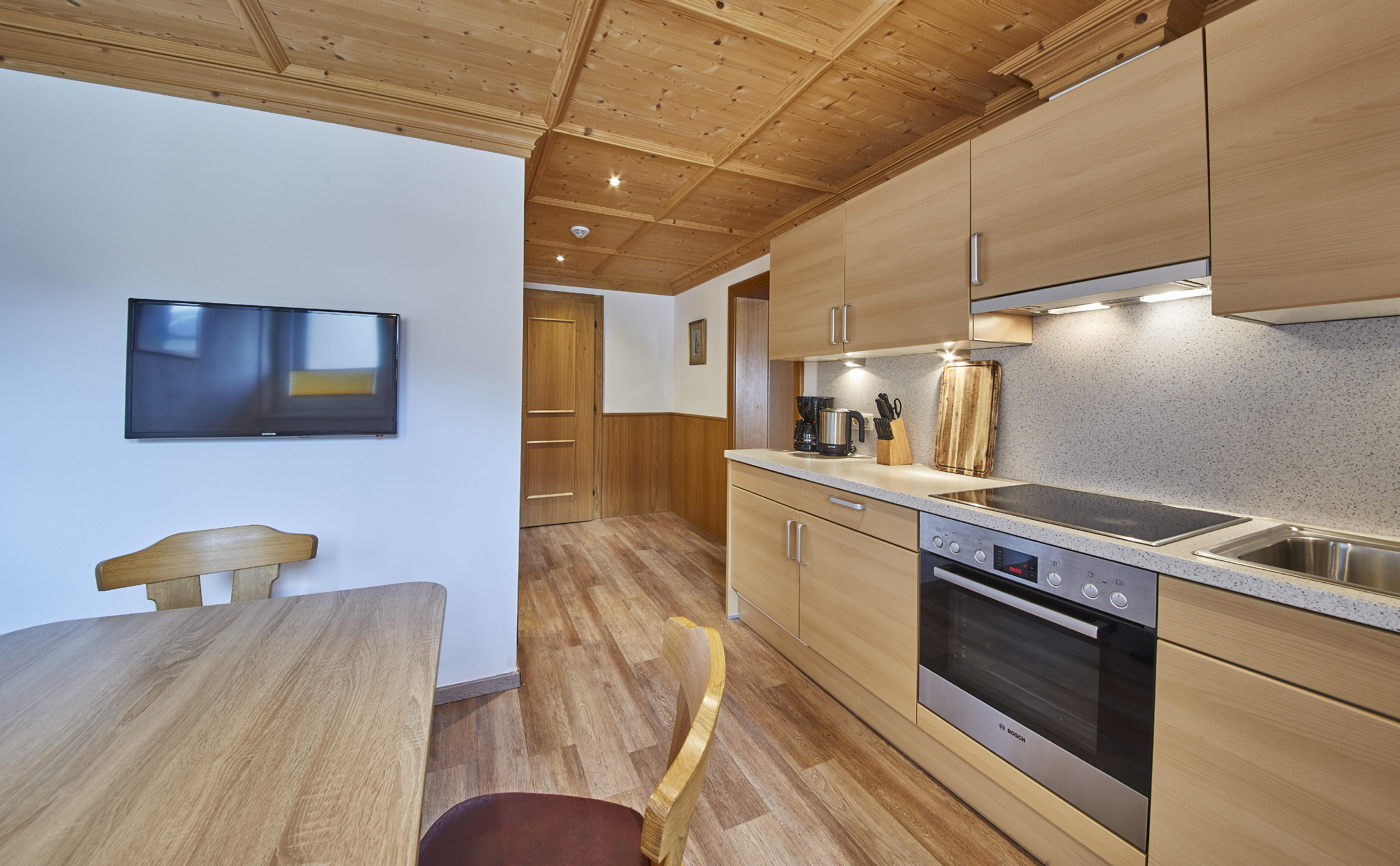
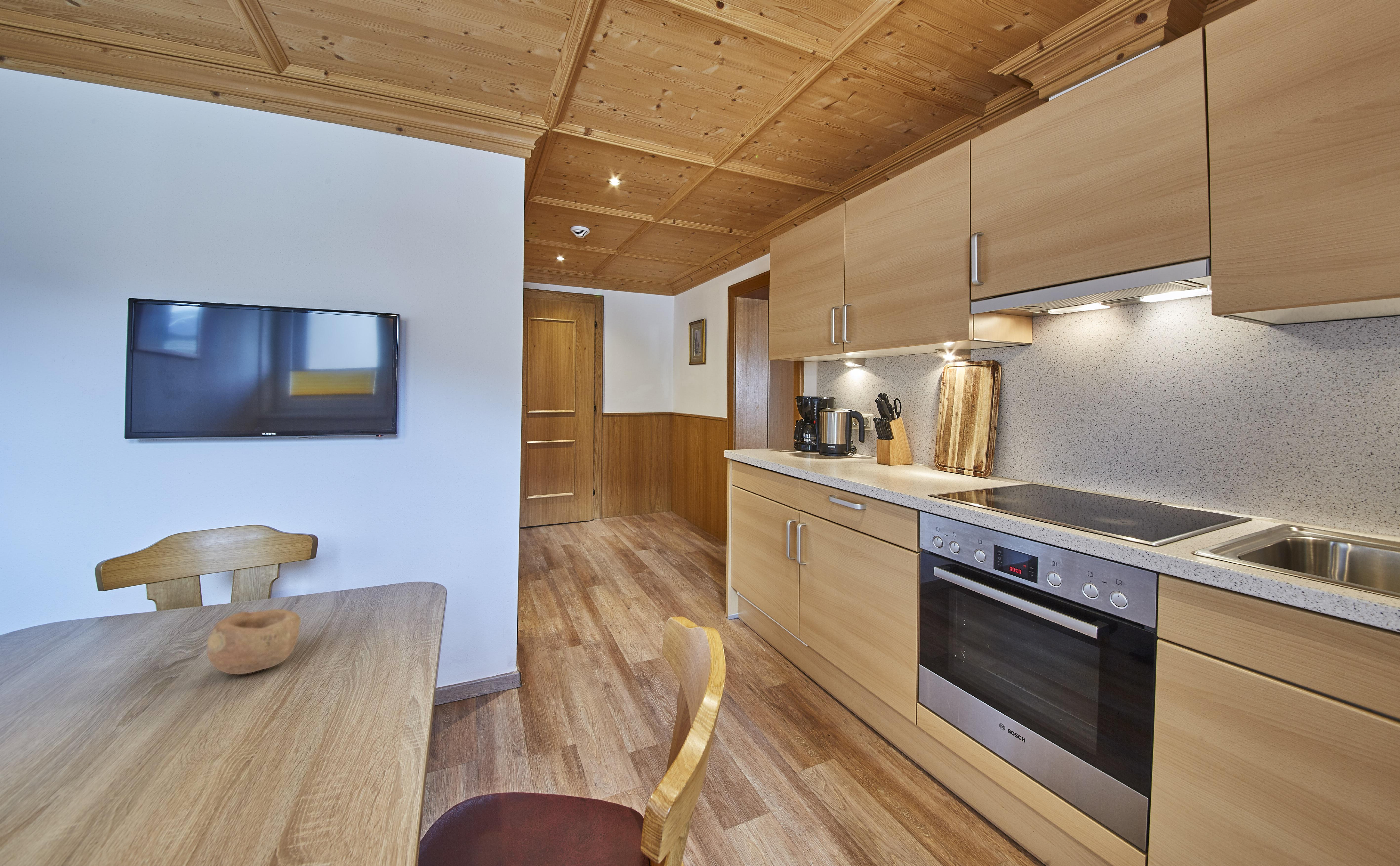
+ bowl (256, 642)
